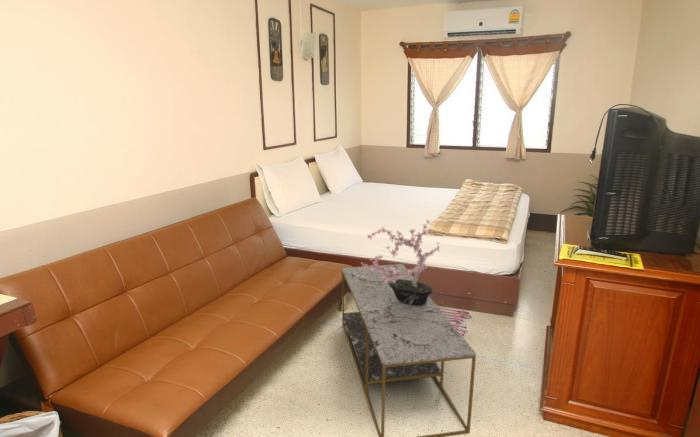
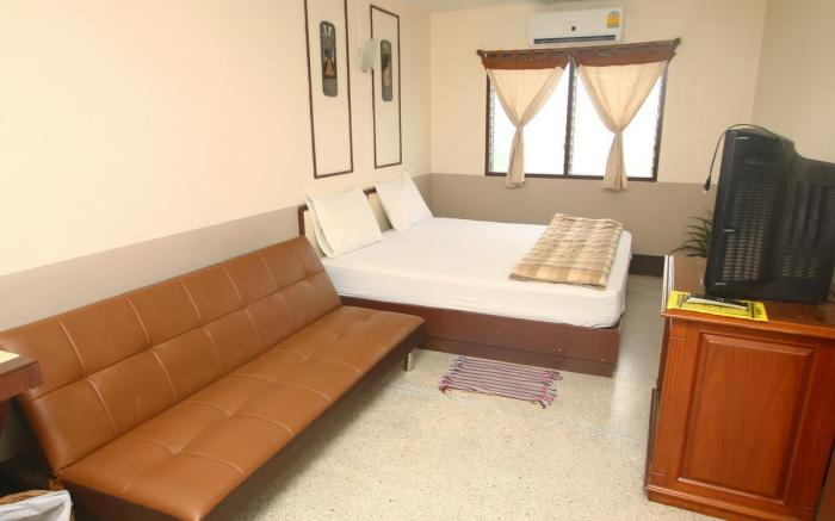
- potted plant (394, 268)
- coffee table (394, 335)
